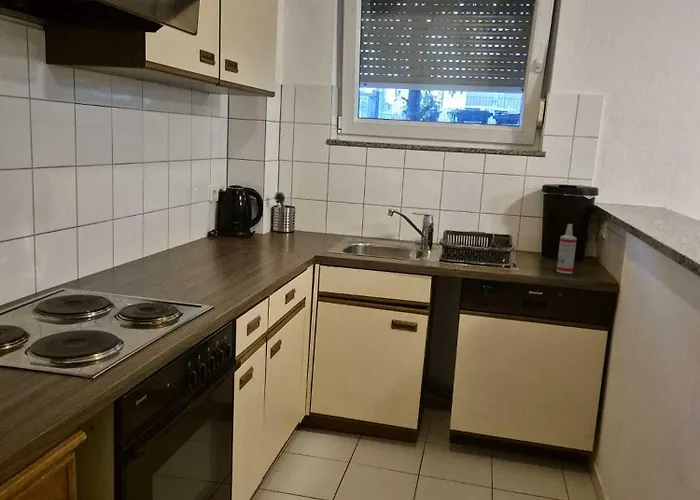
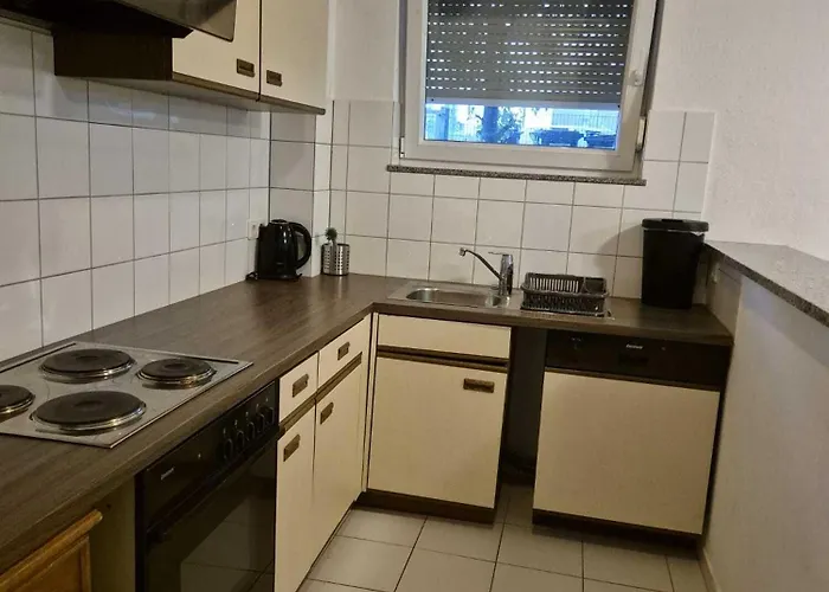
- spray bottle (567, 248)
